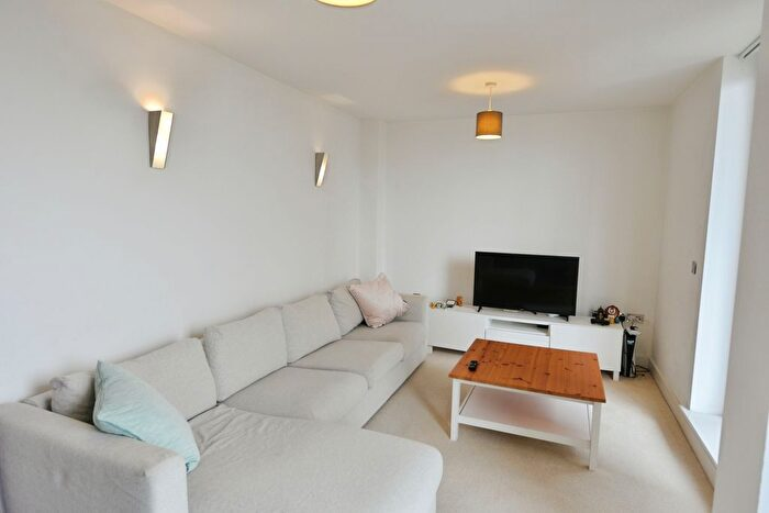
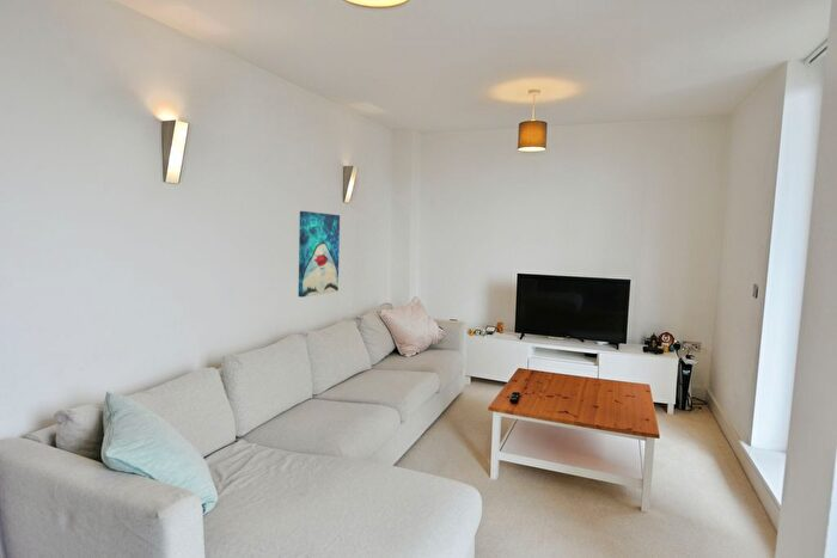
+ wall art (319, 253)
